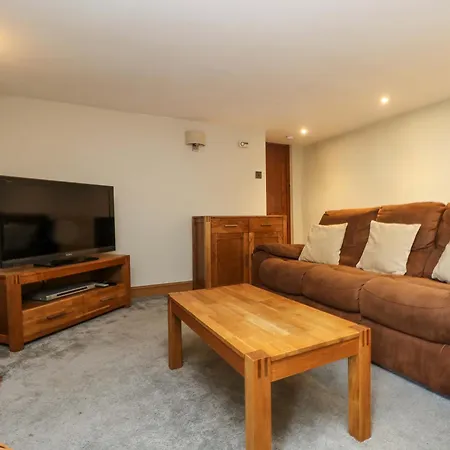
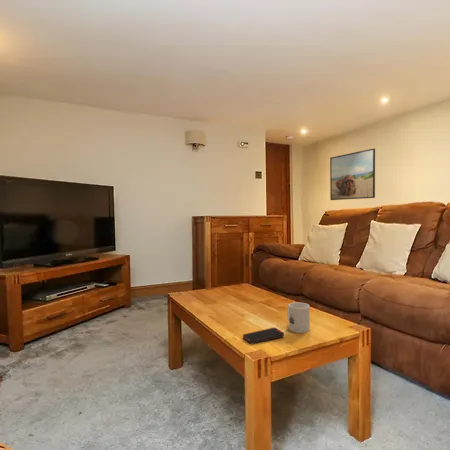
+ mug (296, 315)
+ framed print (351, 176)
+ smartphone (263, 335)
